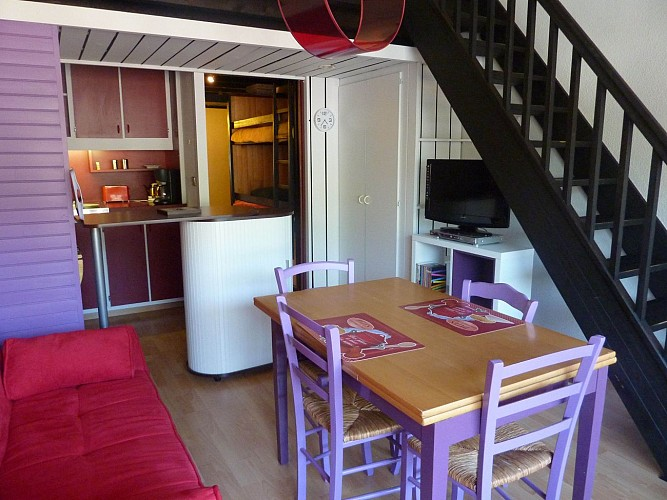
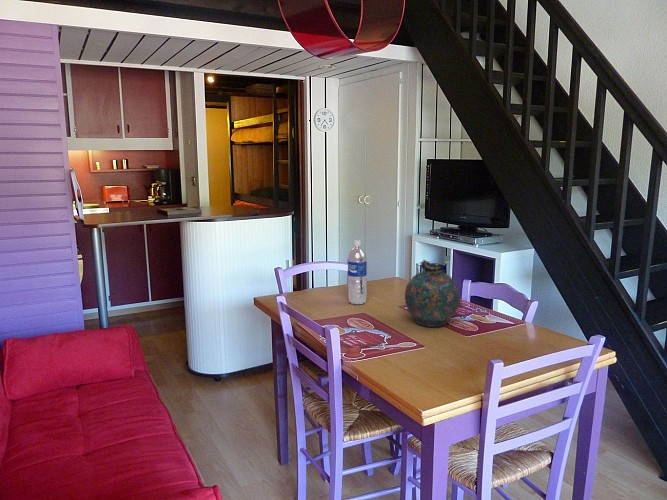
+ snuff bottle (432, 292)
+ water bottle (357, 272)
